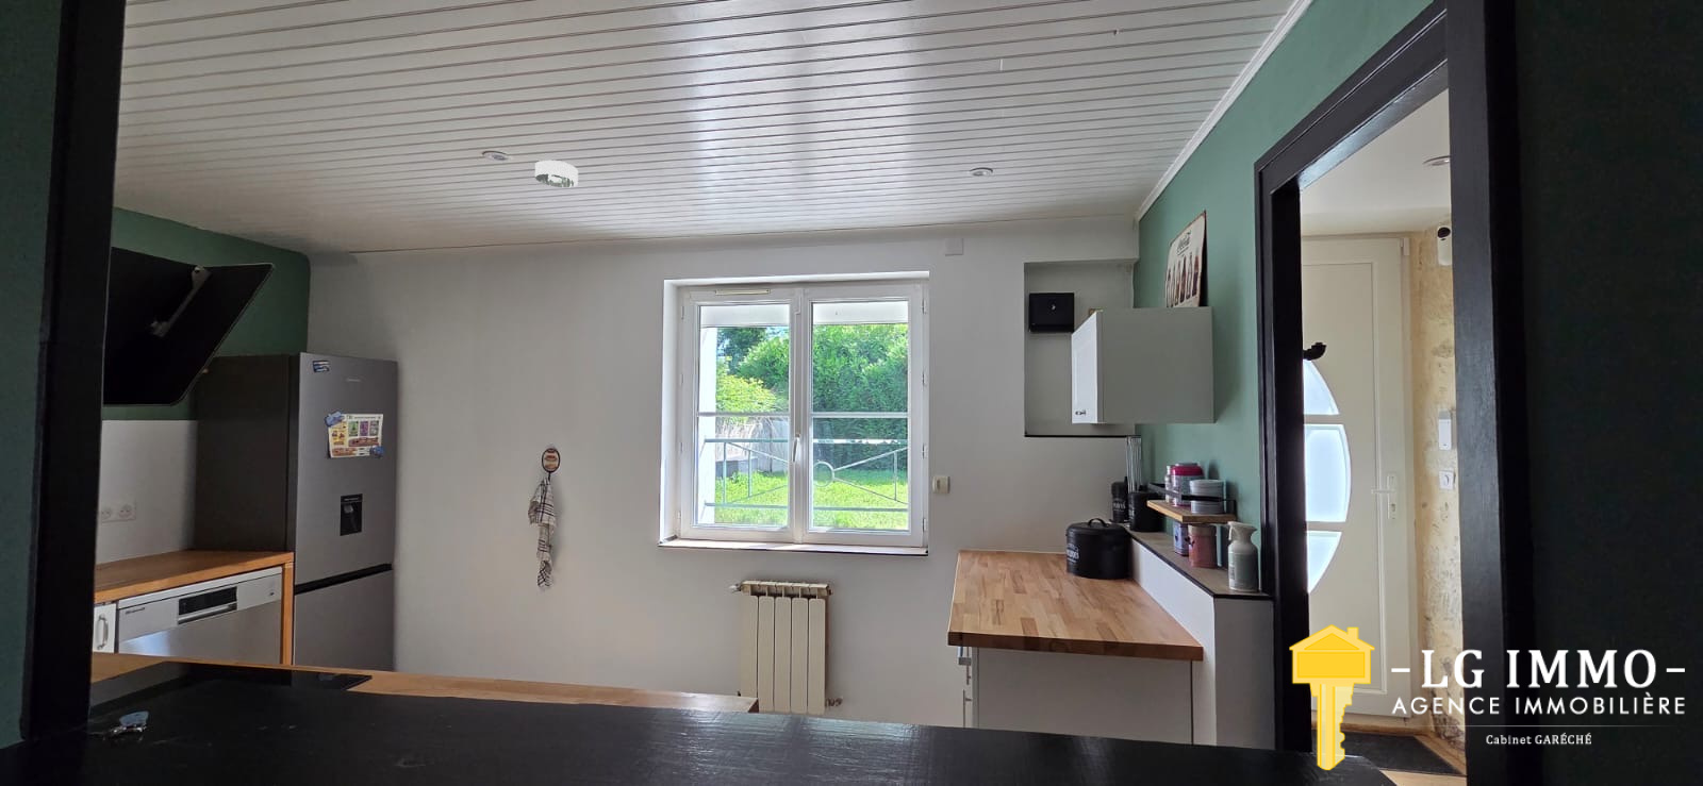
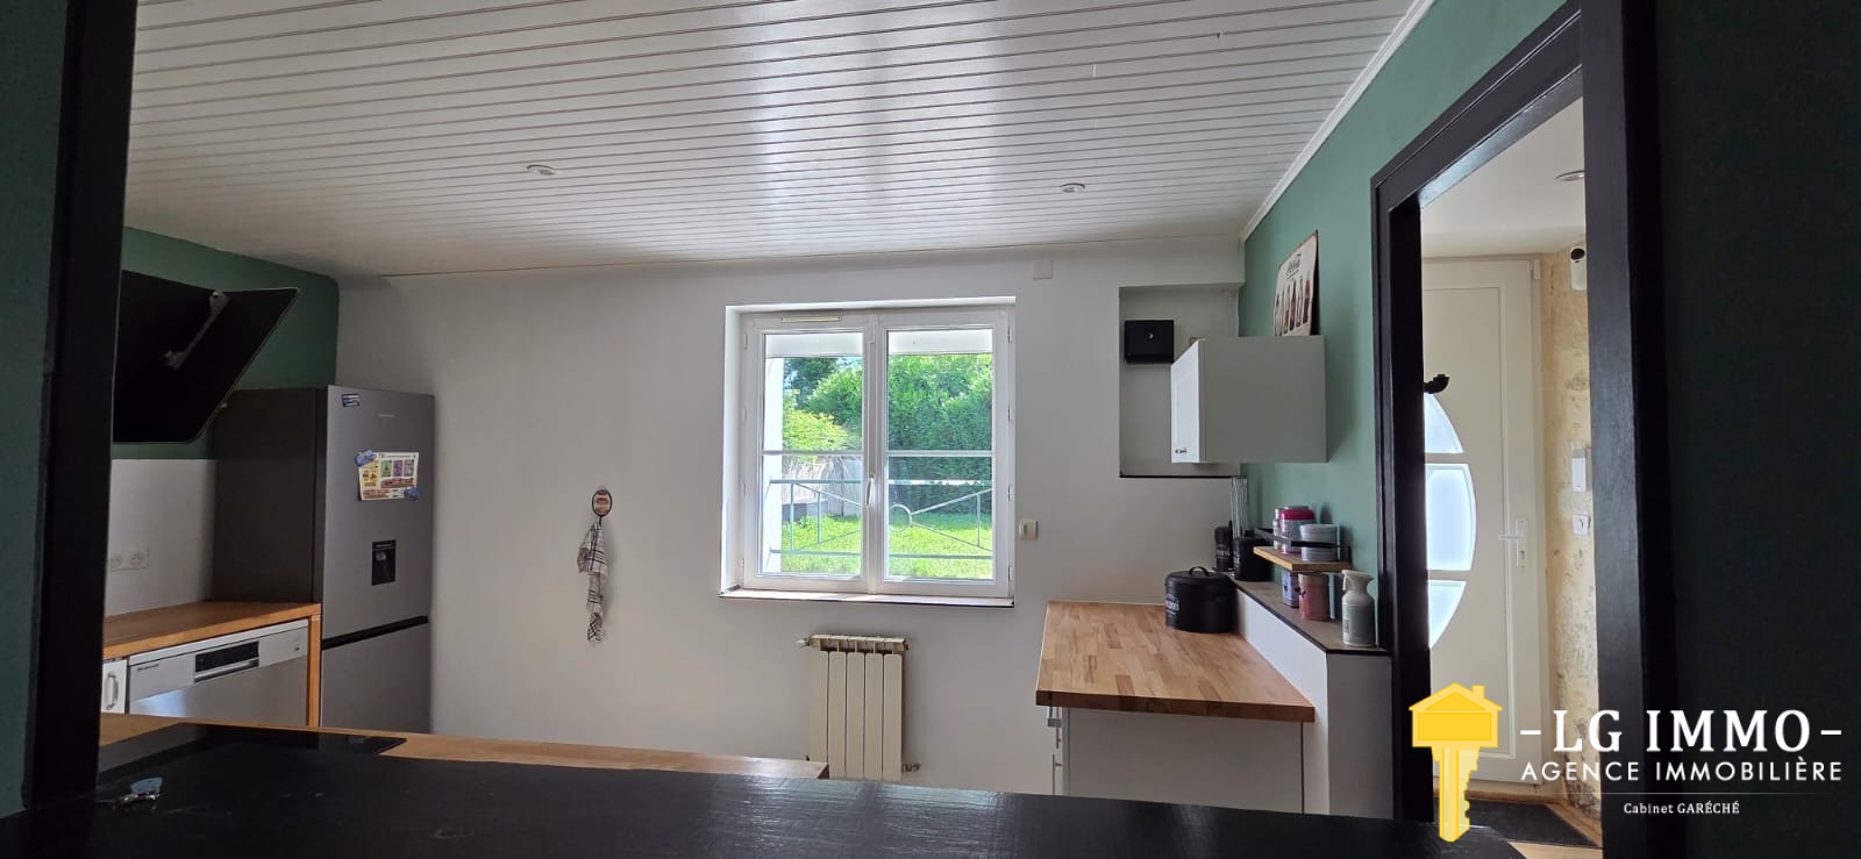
- smoke detector (557, 173)
